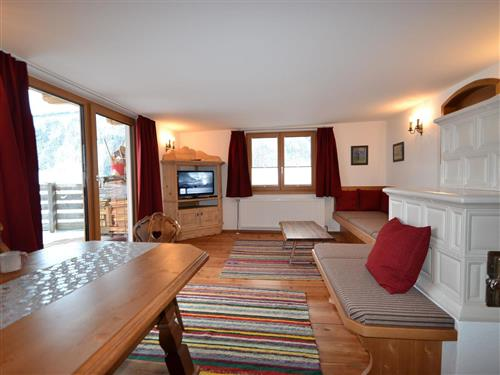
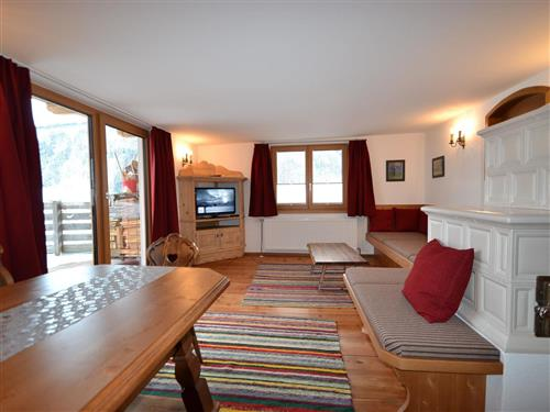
- cup (14, 260)
